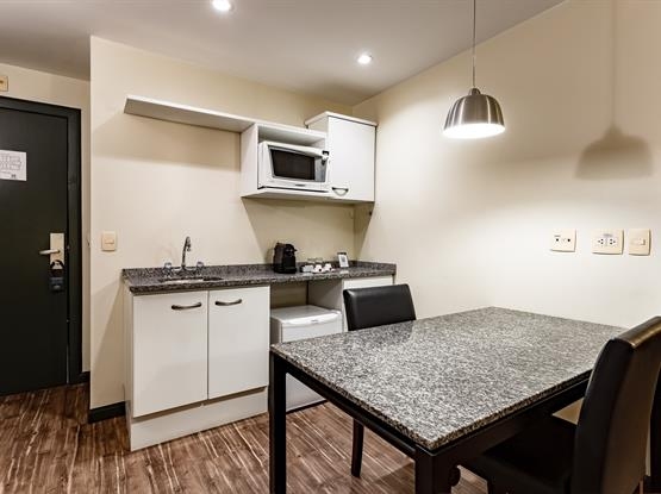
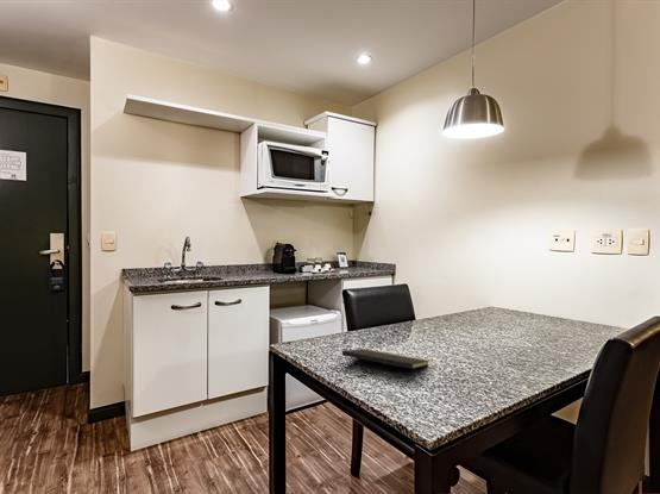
+ notepad (385, 357)
